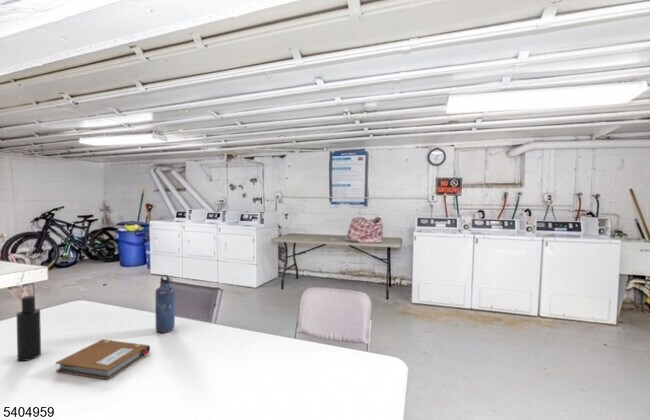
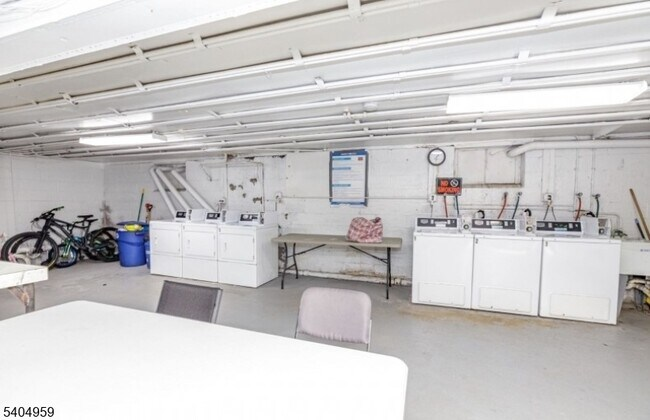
- atomizer (28, 326)
- notebook (107, 357)
- water bottle (165, 302)
